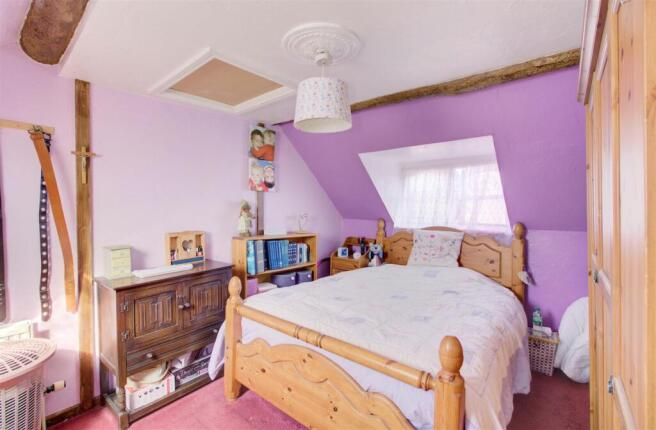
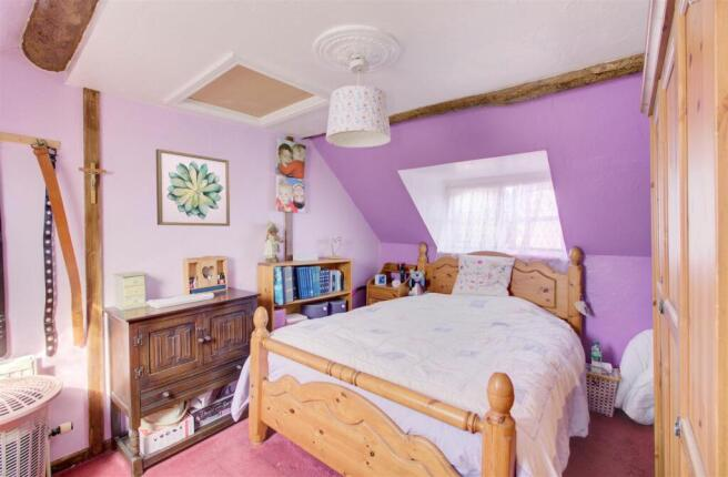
+ wall art (195, 190)
